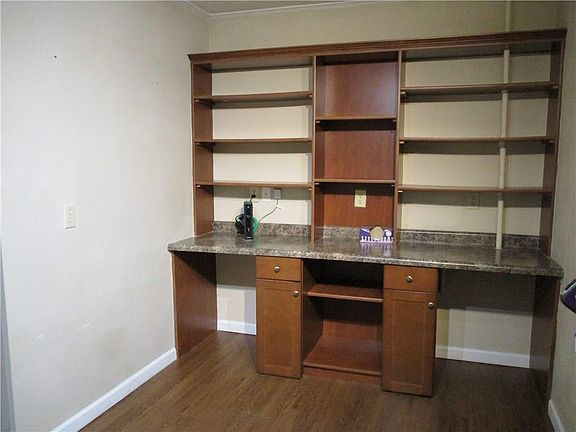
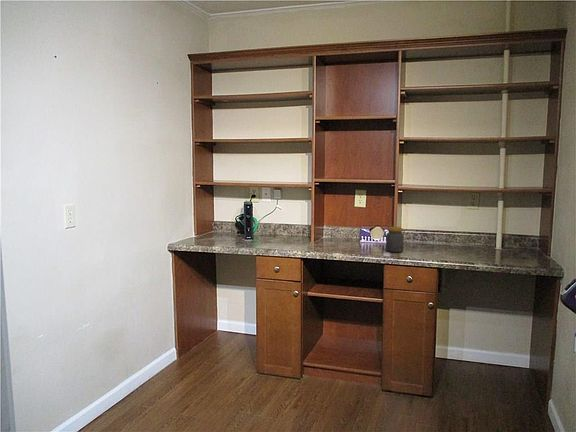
+ jar (394, 239)
